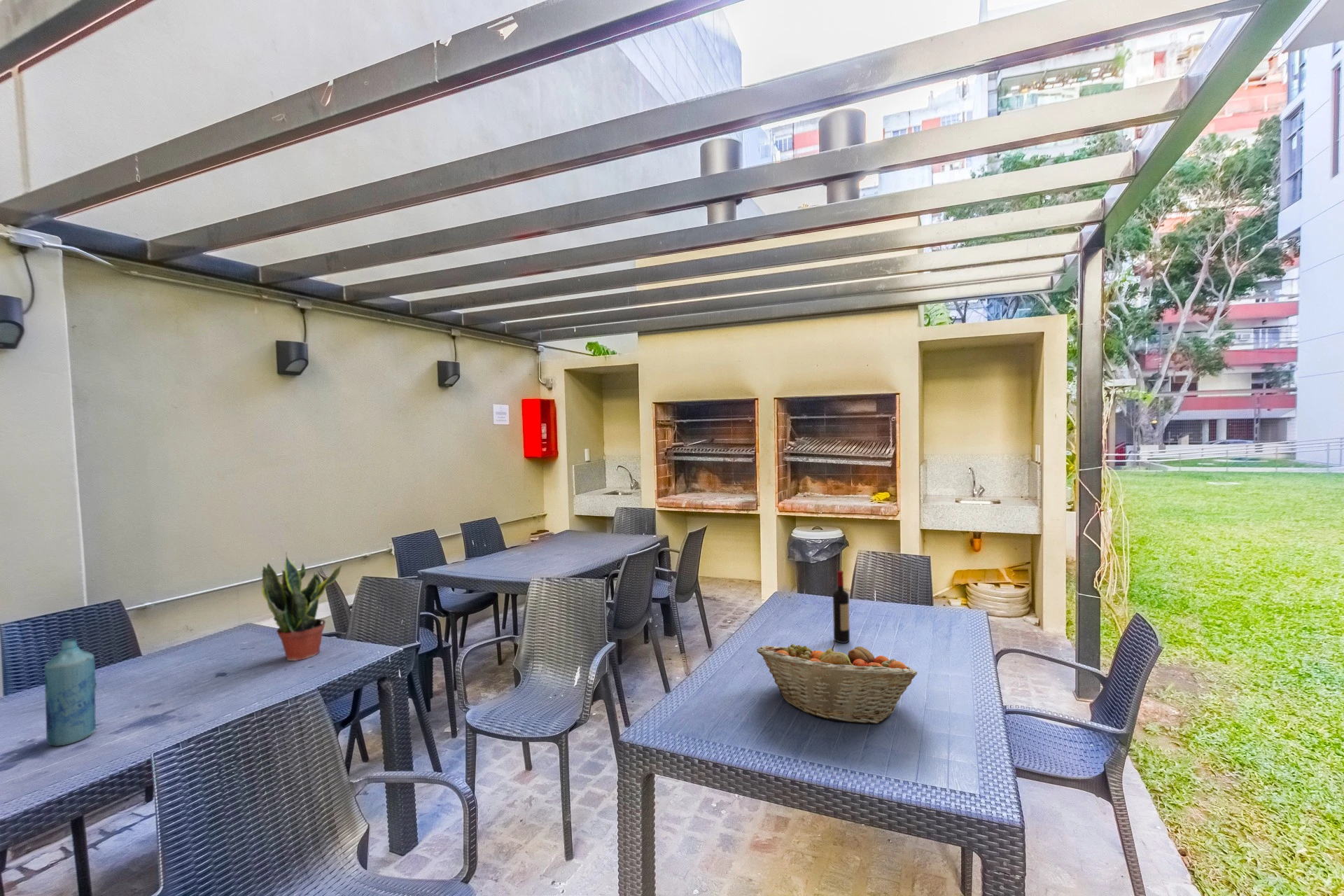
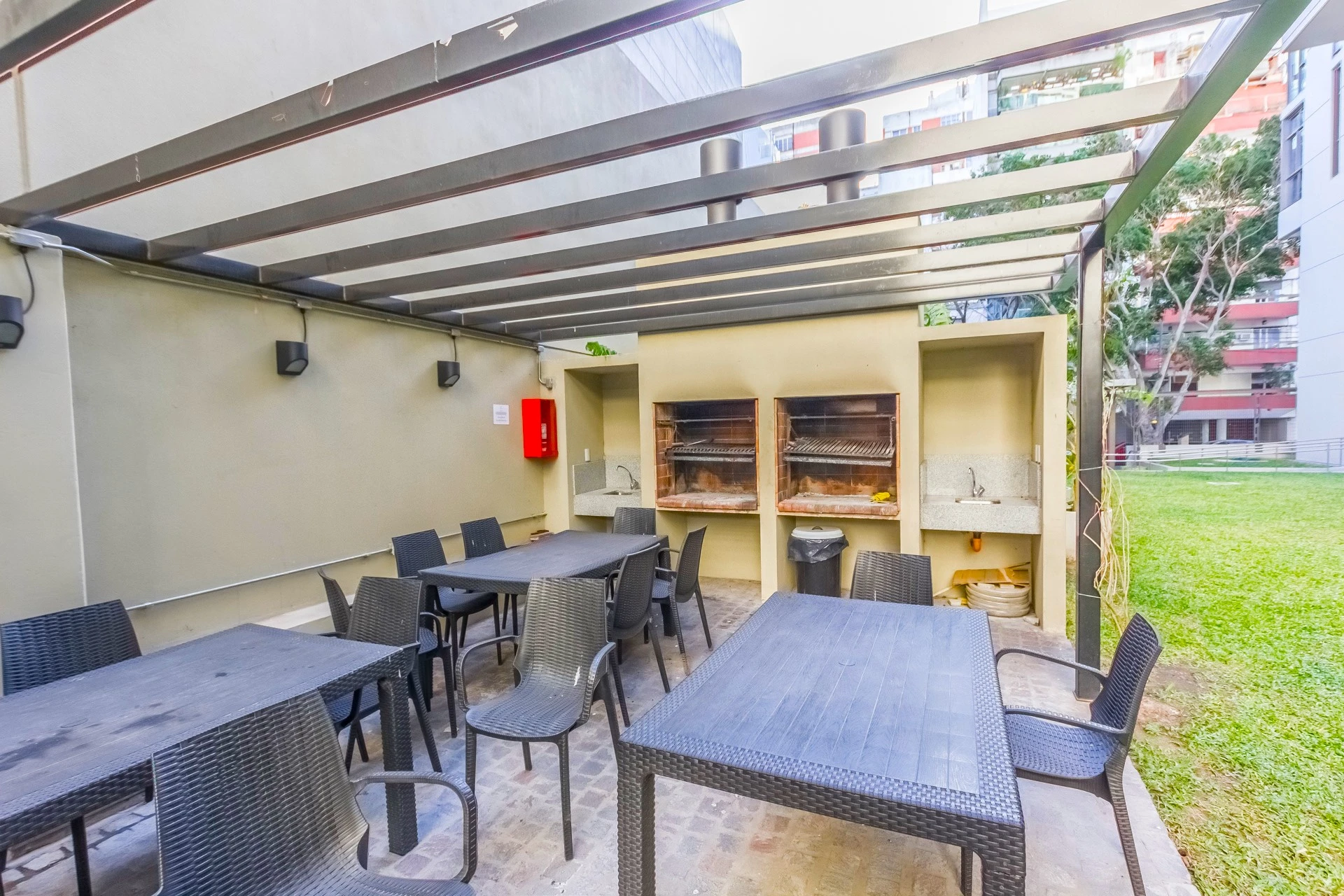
- wine bottle (841, 606)
- bottle (70, 689)
- potted plant (307, 599)
- fruit basket (833, 671)
